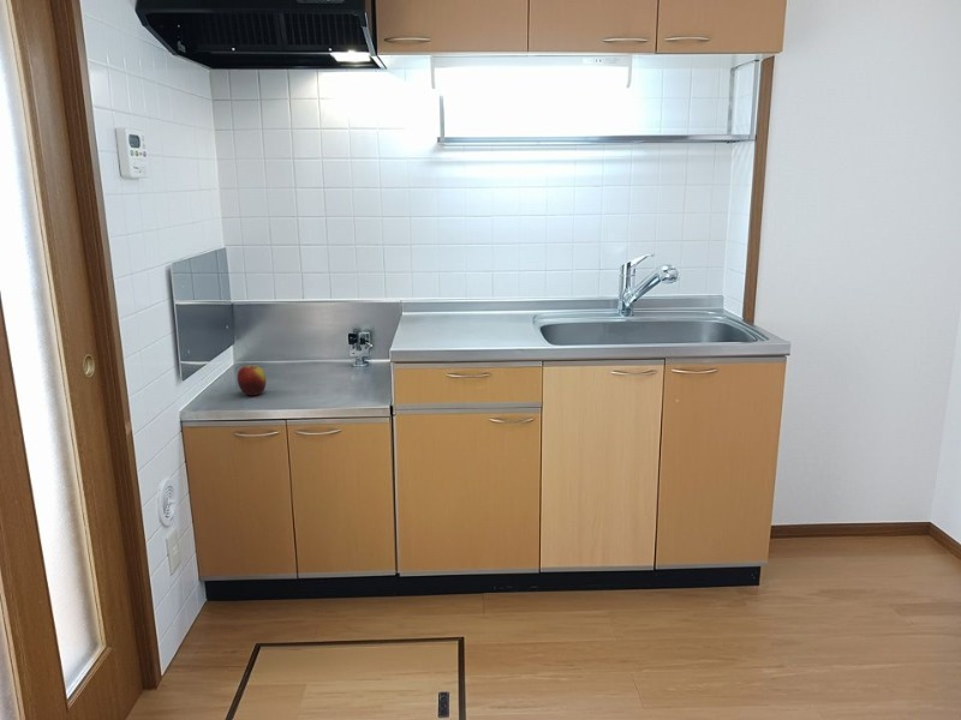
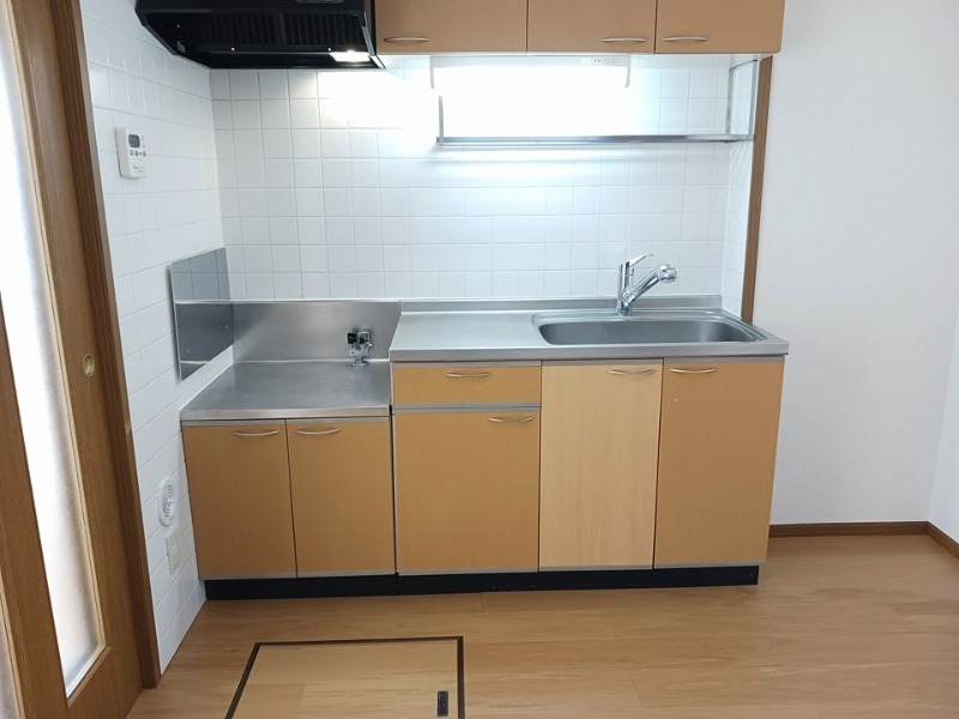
- apple (251, 379)
